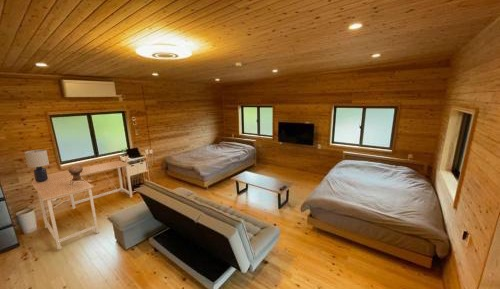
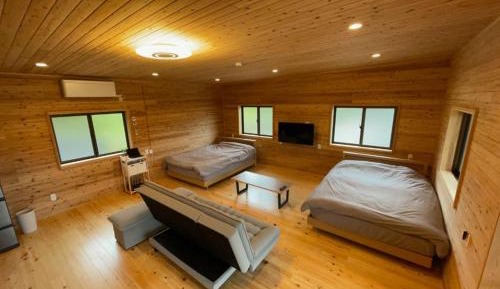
- desk (94, 196)
- lamp (38, 166)
- sculpture bust (77, 175)
